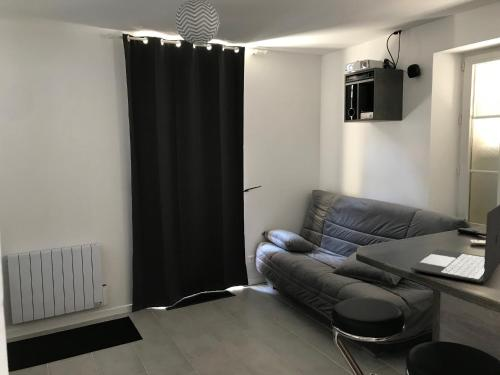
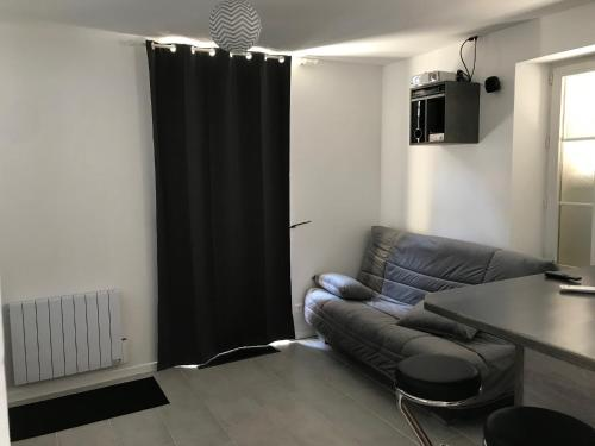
- laptop (458, 252)
